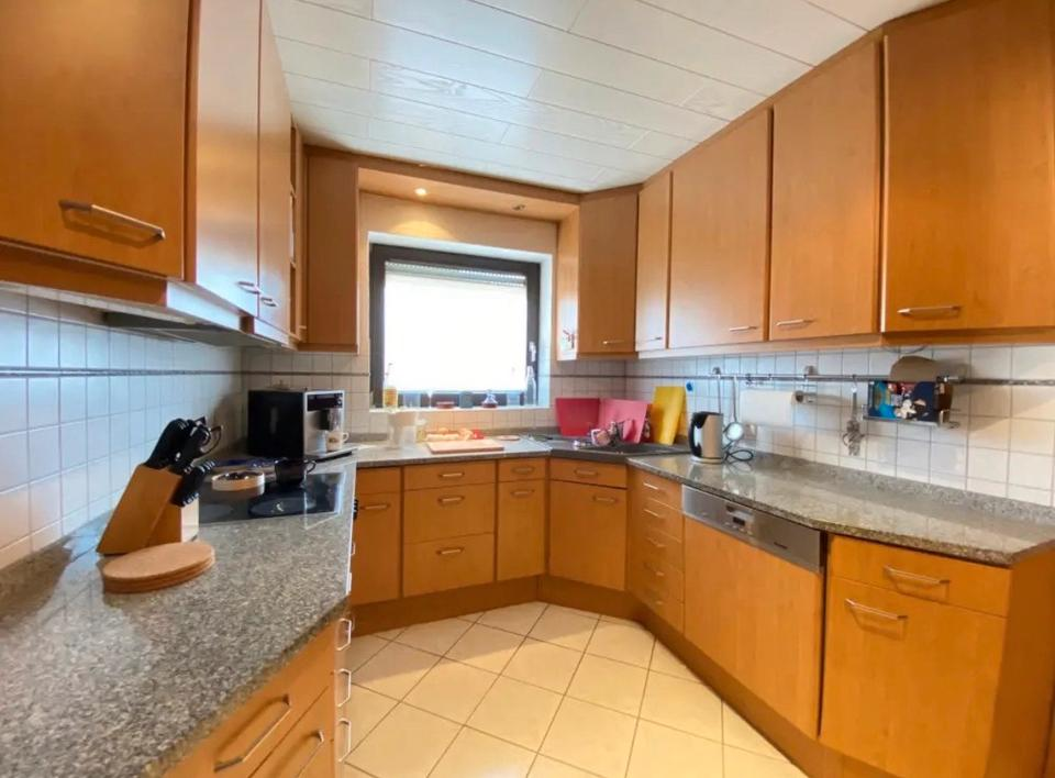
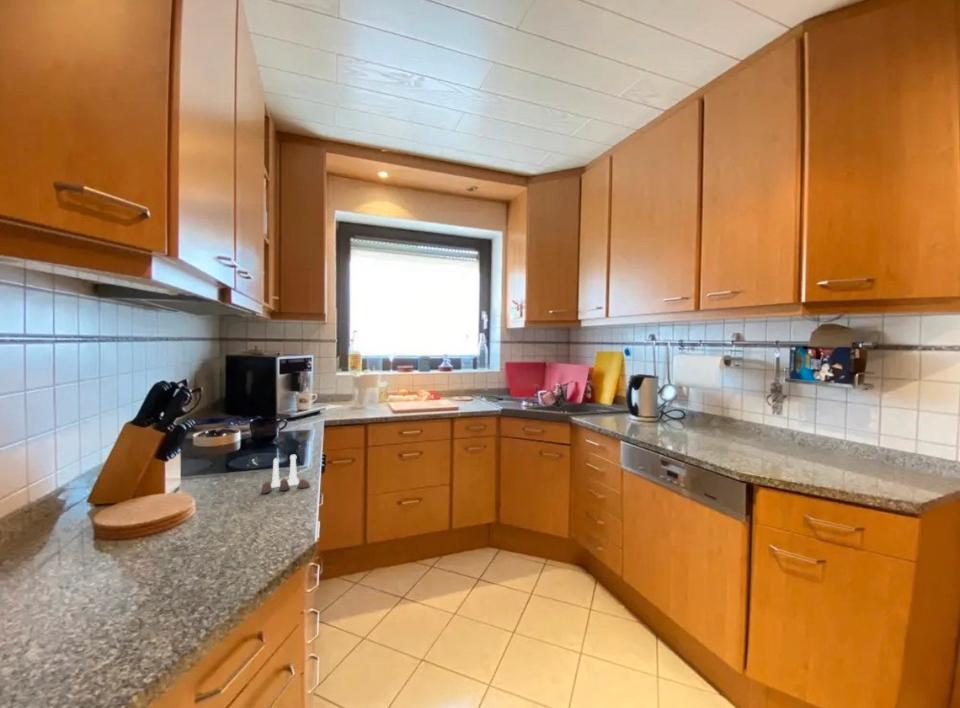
+ salt and pepper shaker set (290, 471)
